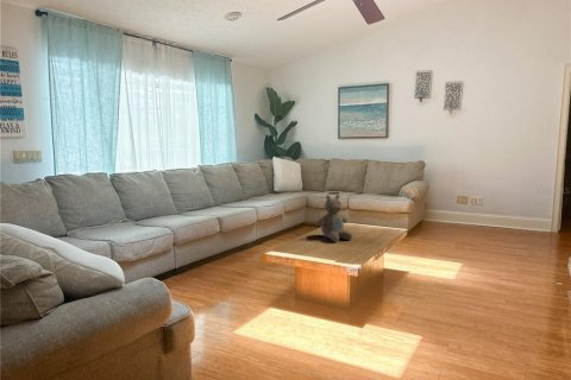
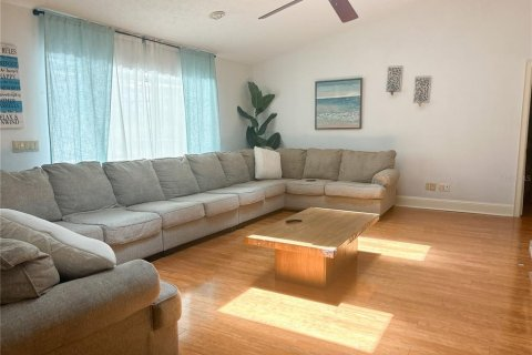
- teddy bear (335, 216)
